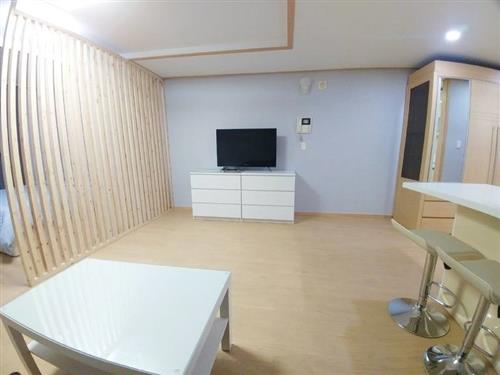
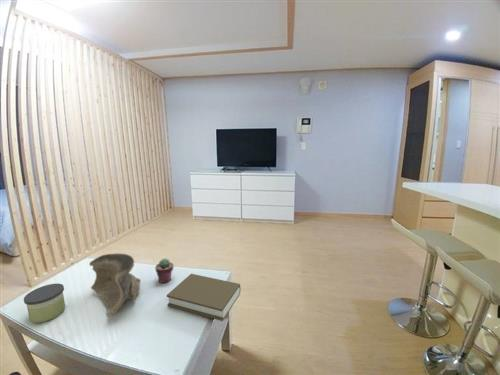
+ book (205, 294)
+ decorative bowl (118, 277)
+ candle (46, 303)
+ potted succulent (164, 269)
